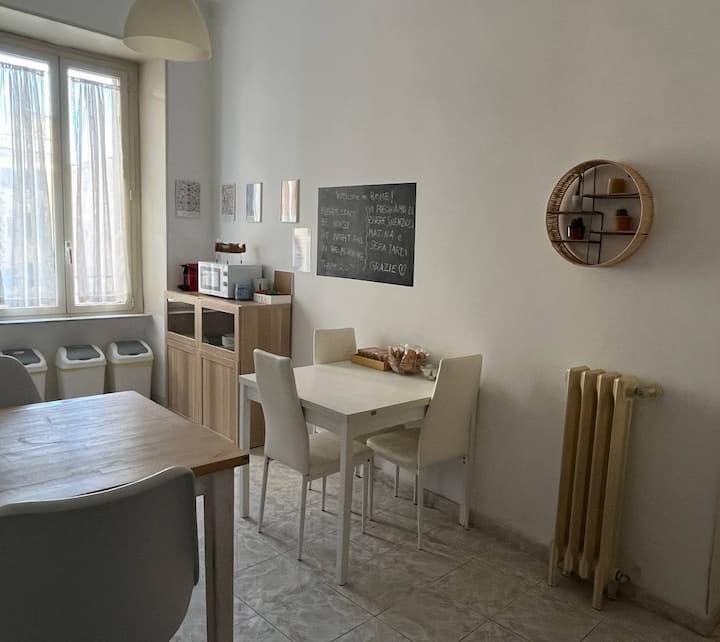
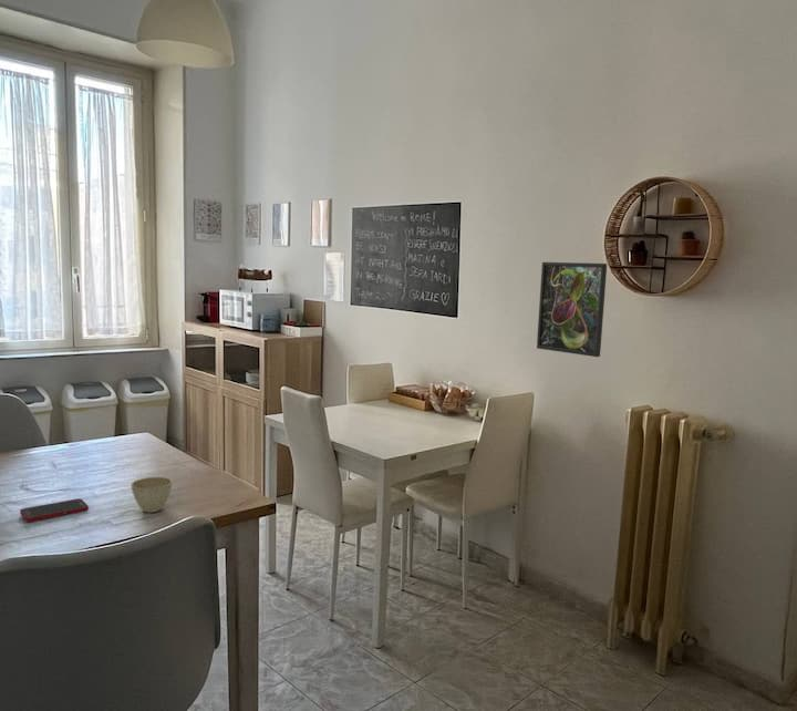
+ flower pot (152, 495)
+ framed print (570, 308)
+ cell phone (54, 509)
